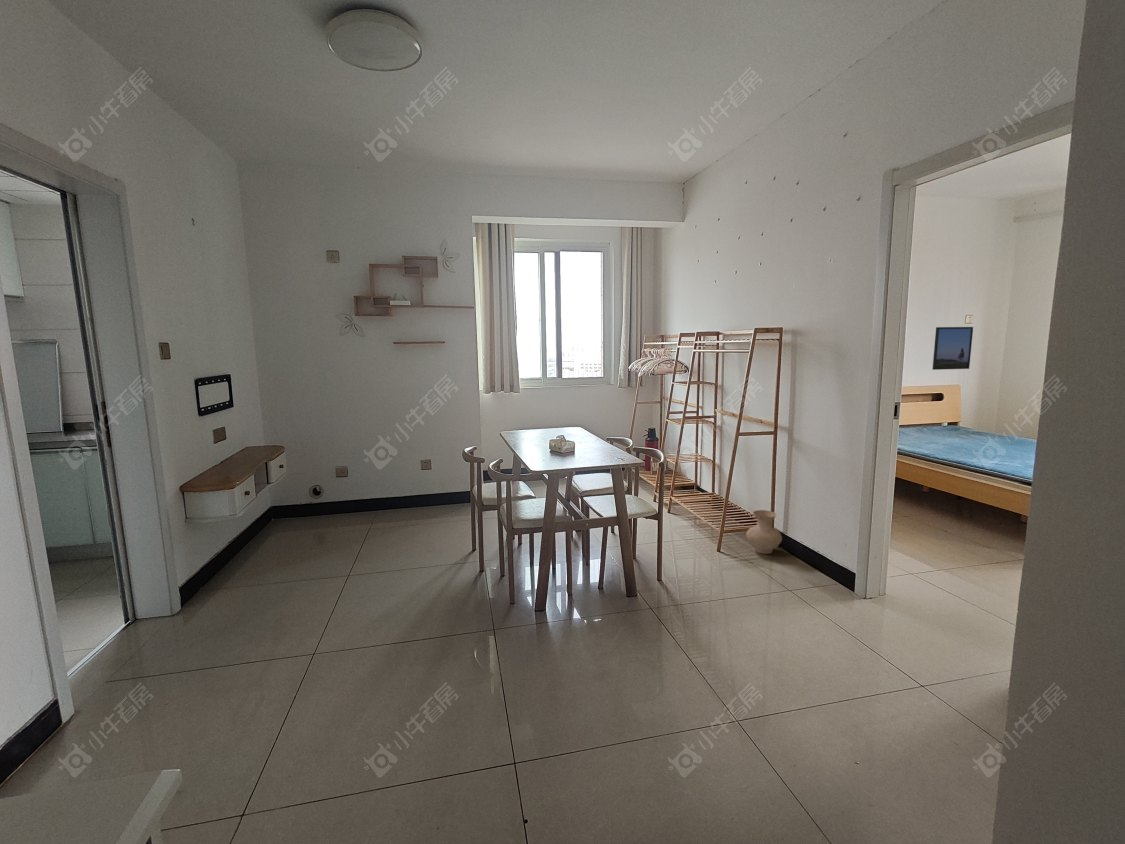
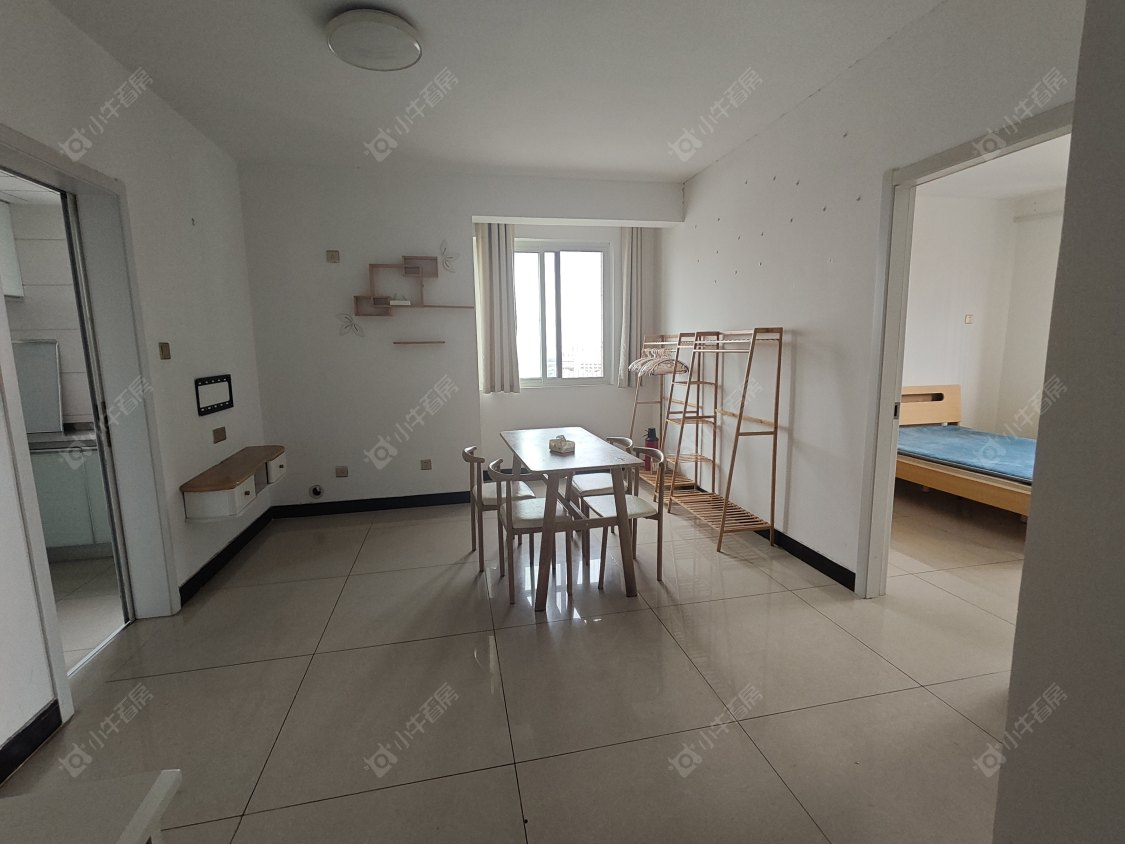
- vase (764, 532)
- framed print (952, 348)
